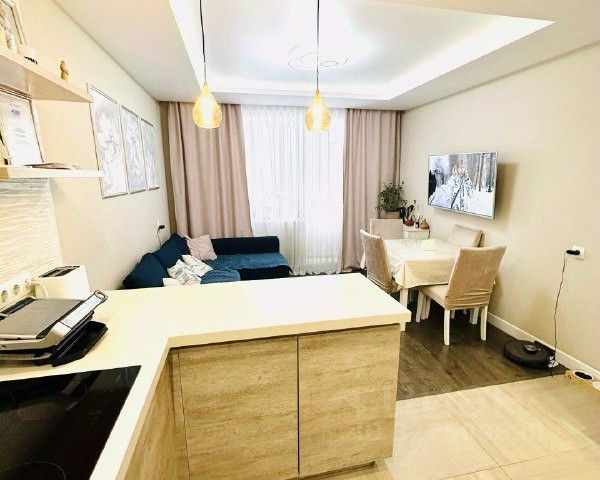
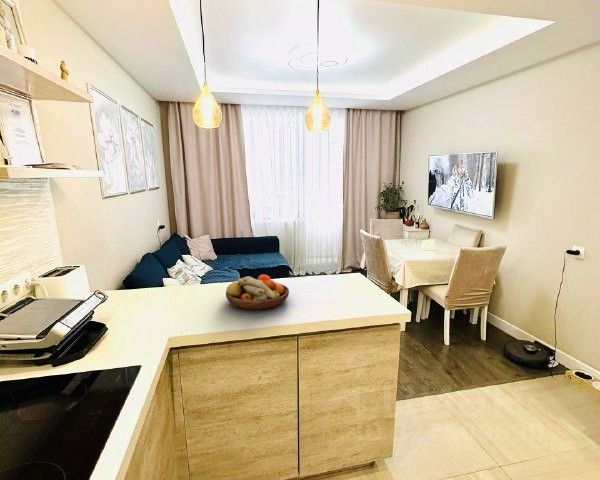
+ fruit bowl (257, 288)
